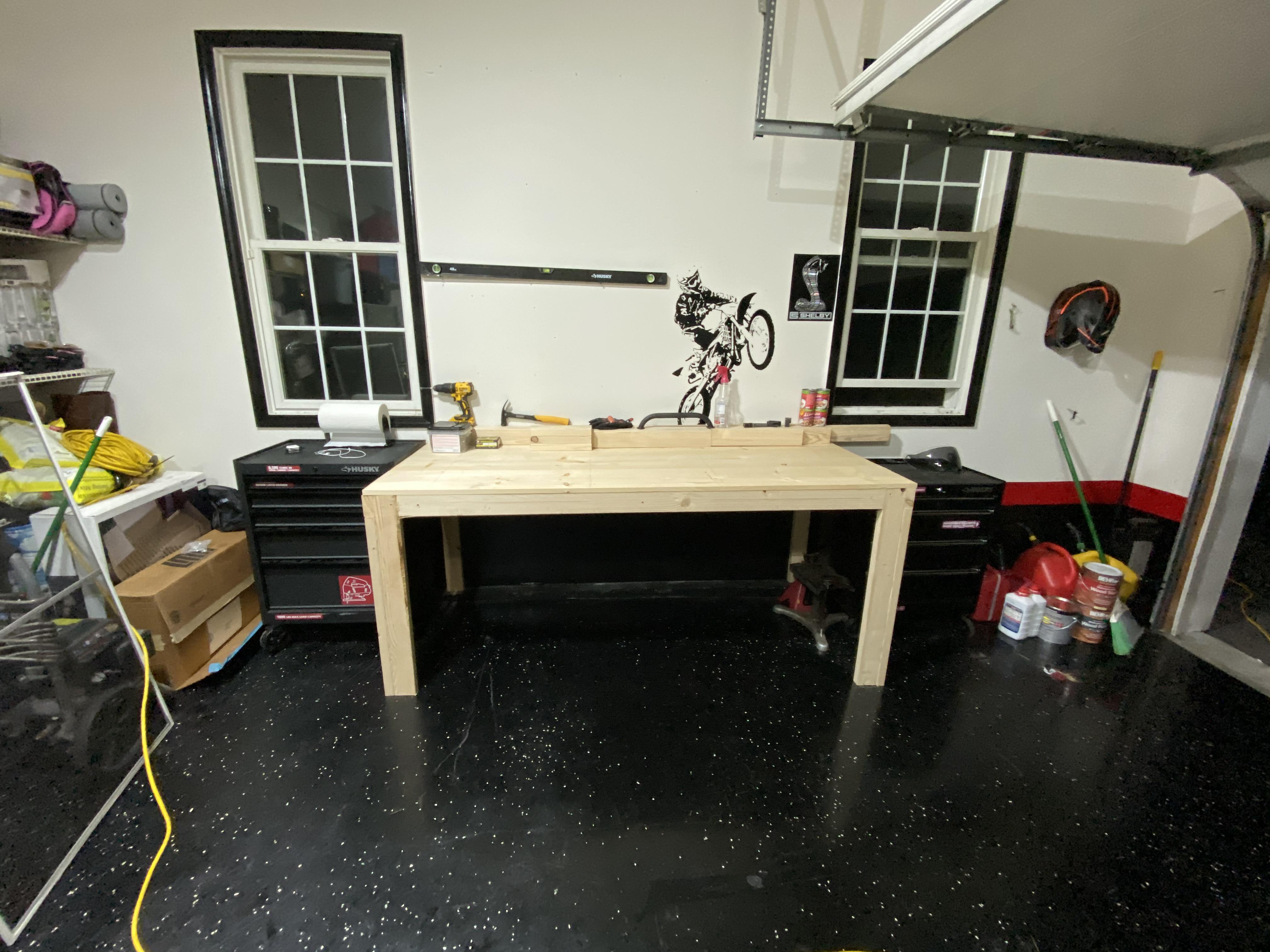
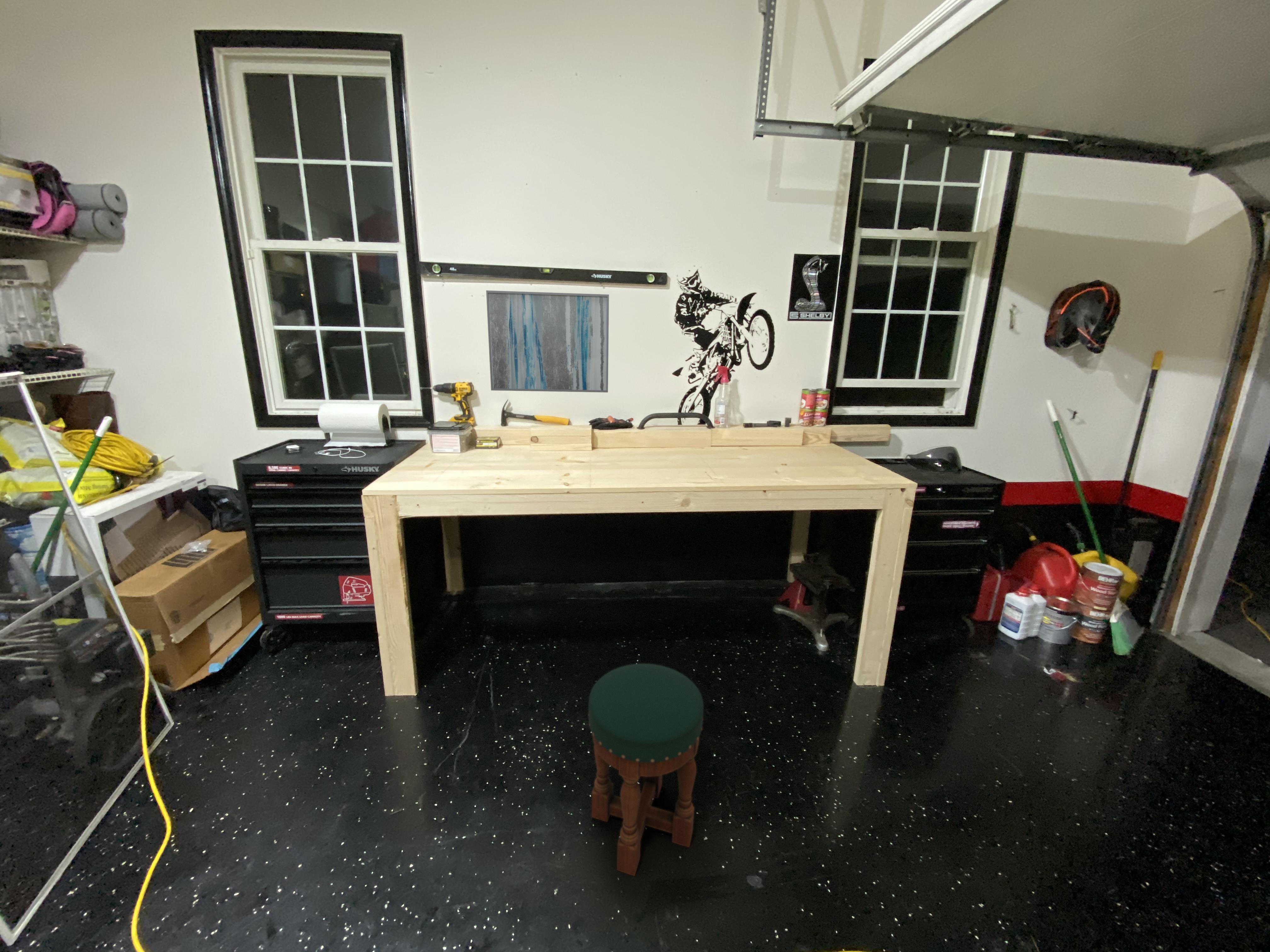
+ stool (644, 759)
+ wall art (549, 343)
